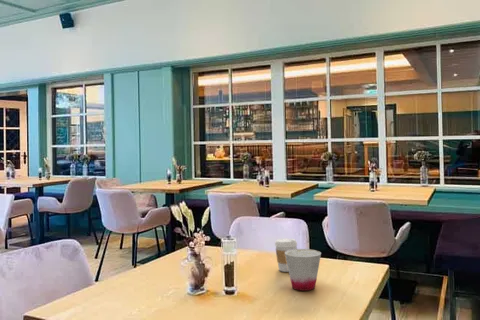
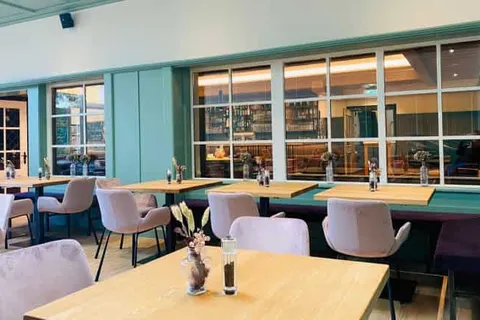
- coffee cup (284, 254)
- cup (303, 270)
